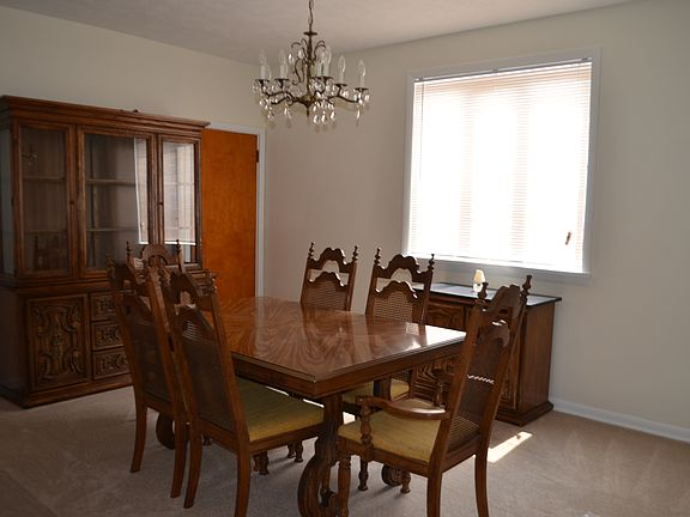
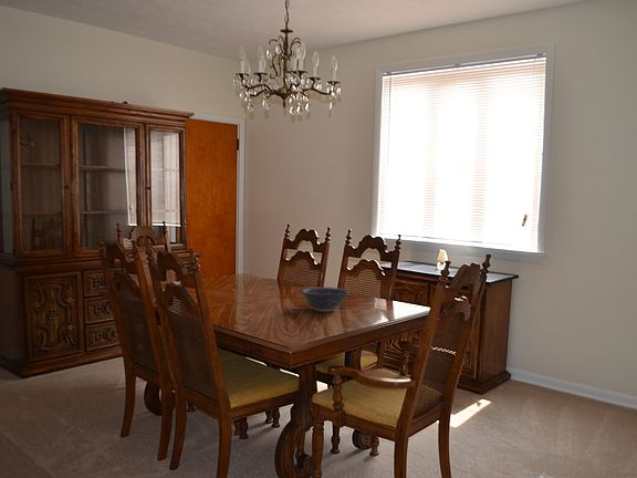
+ decorative bowl (324, 300)
